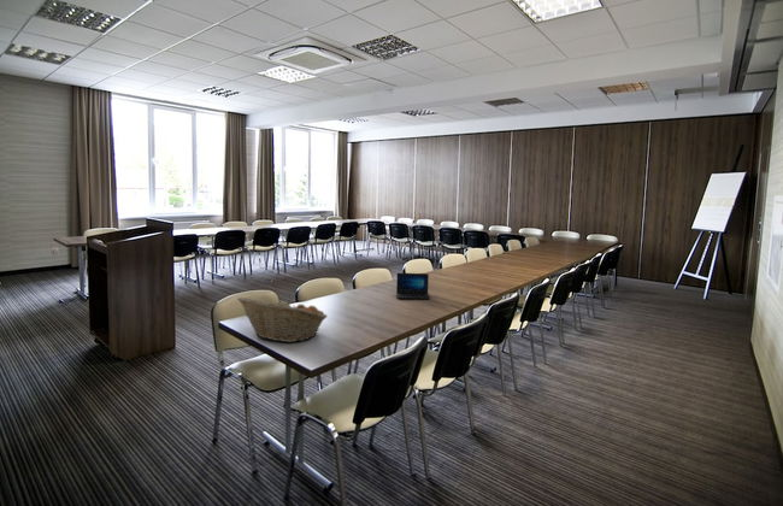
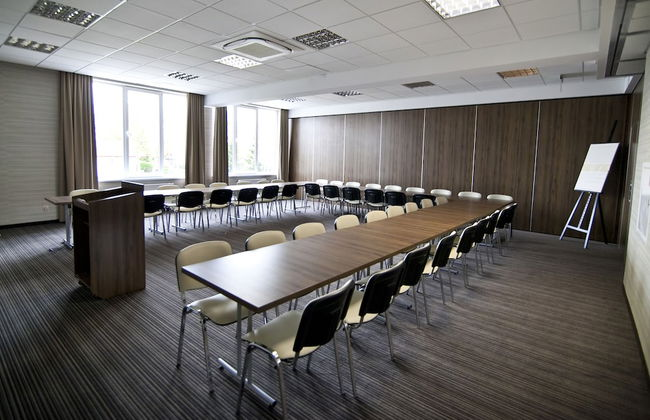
- laptop (412, 286)
- fruit basket (282, 314)
